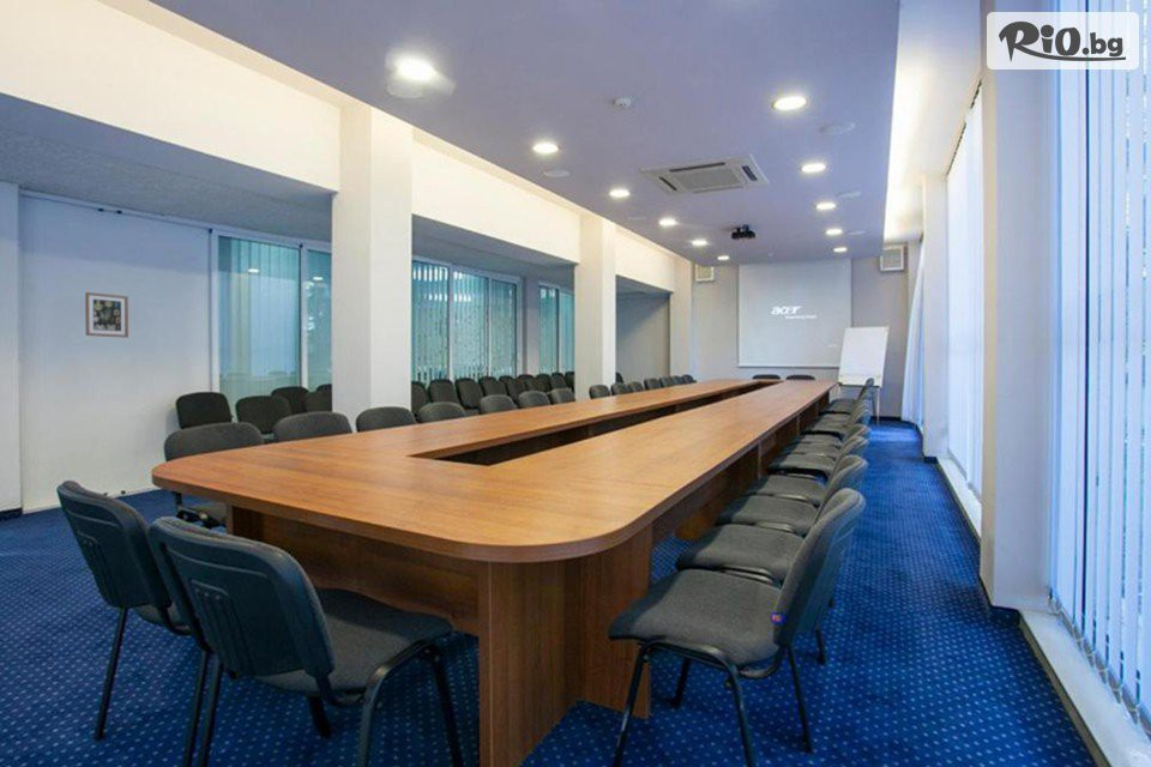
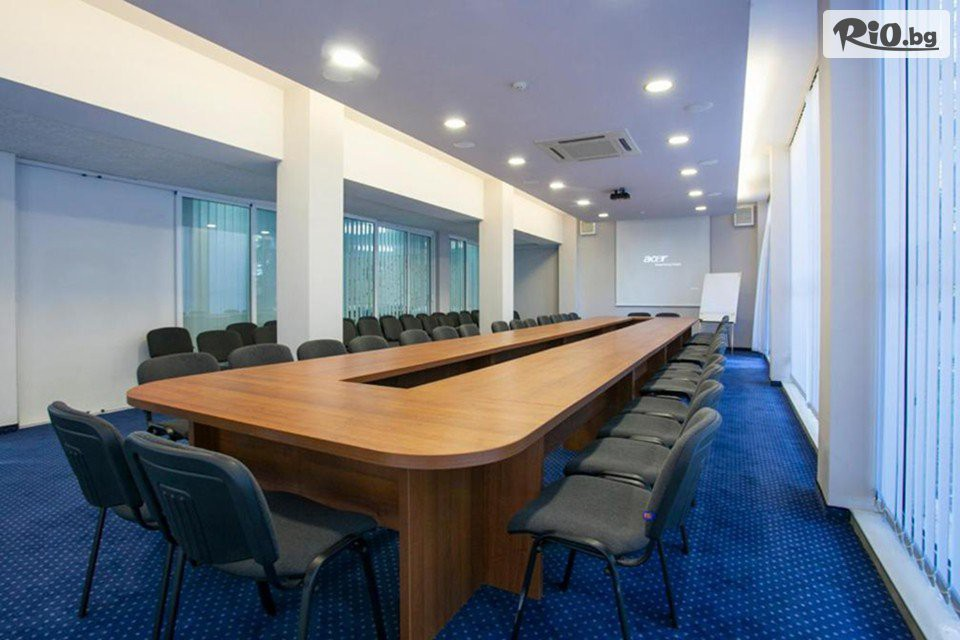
- wall art (107, 315)
